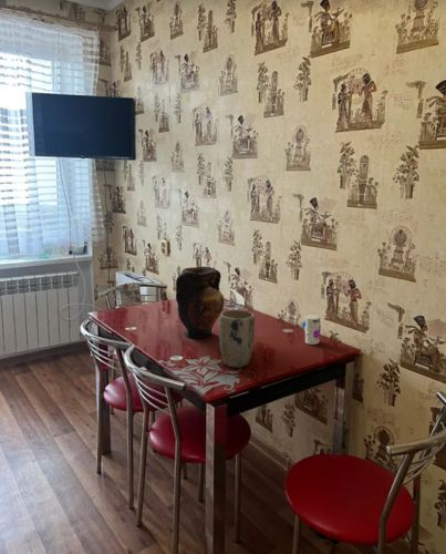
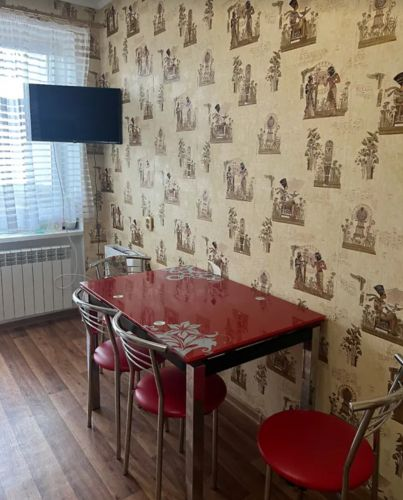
- vase (198, 301)
- toy (311, 328)
- plant pot (236, 338)
